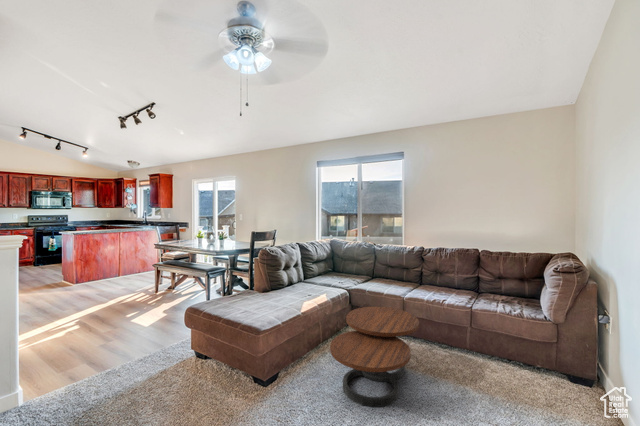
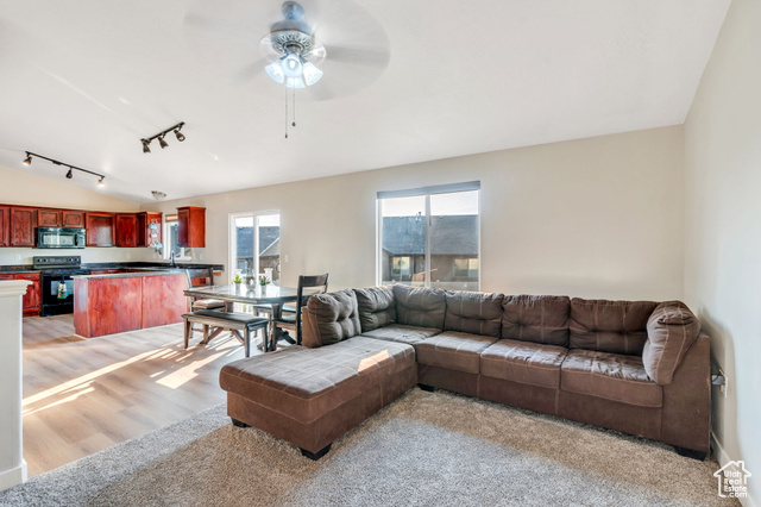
- coffee table (376, 351)
